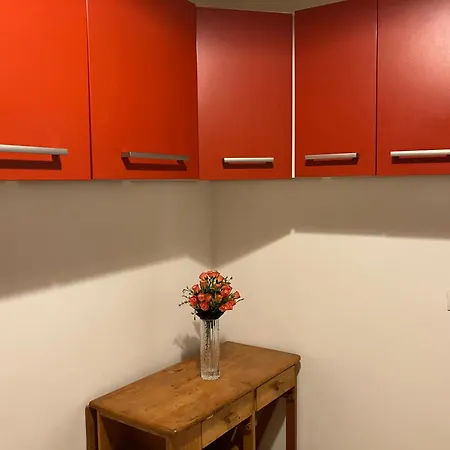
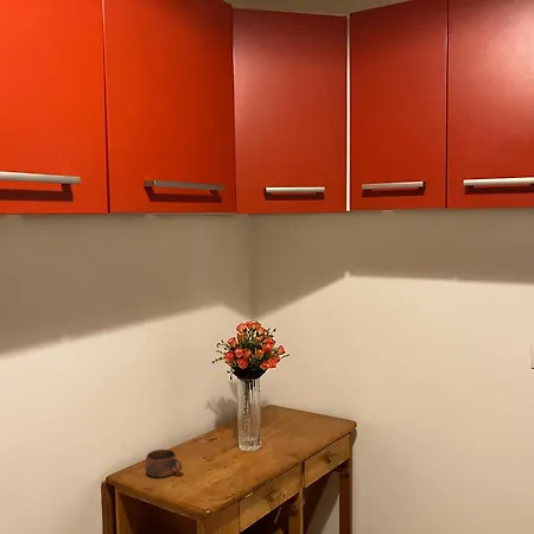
+ cup (164, 464)
